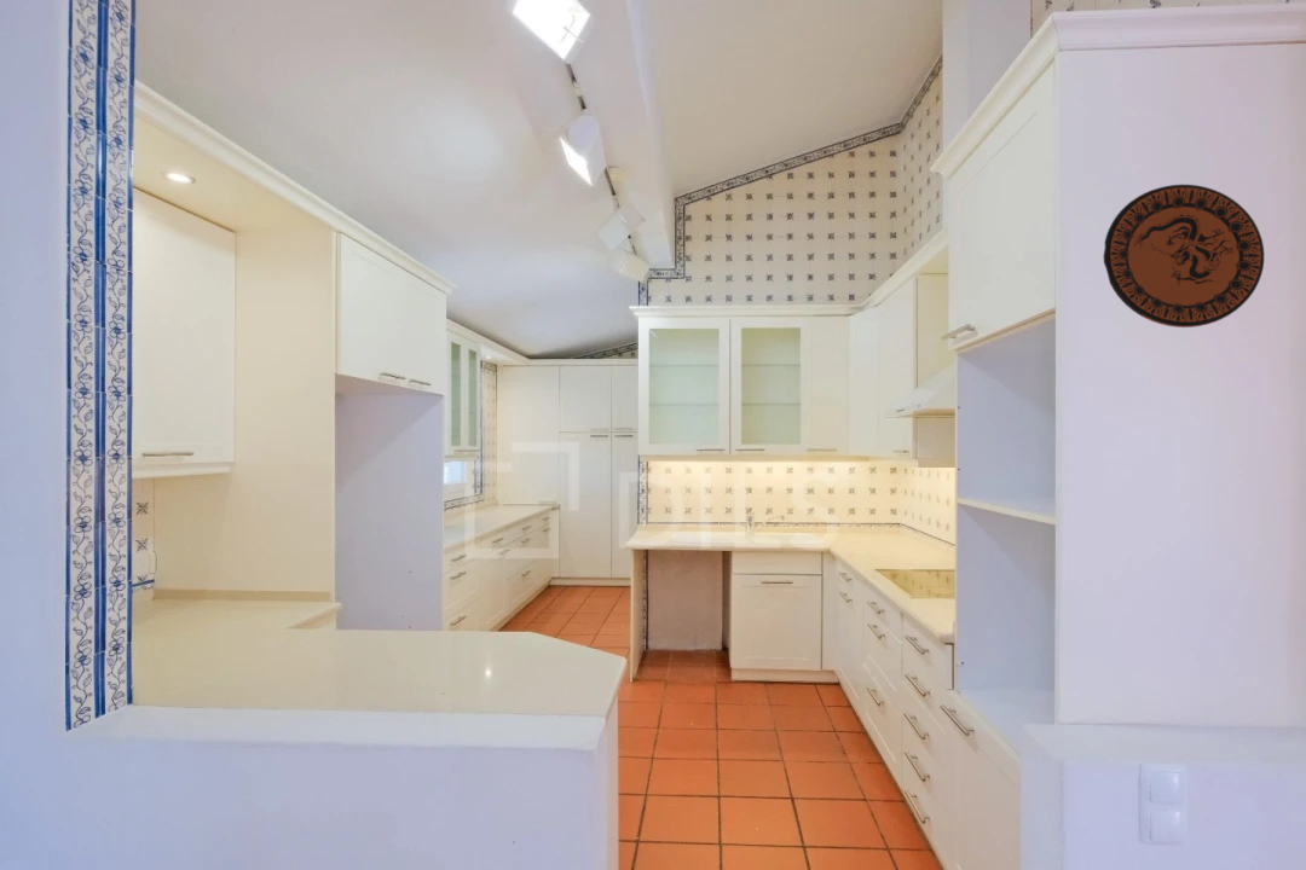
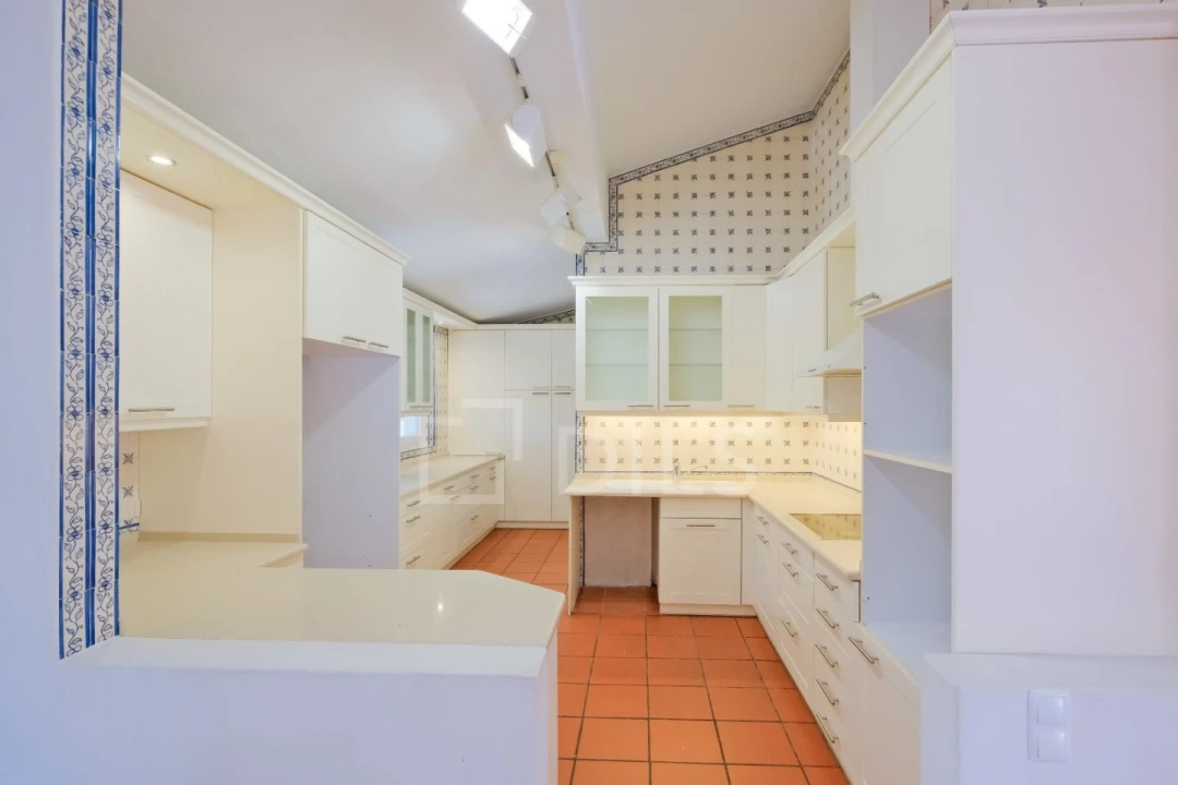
- decorative plate (1180, 256)
